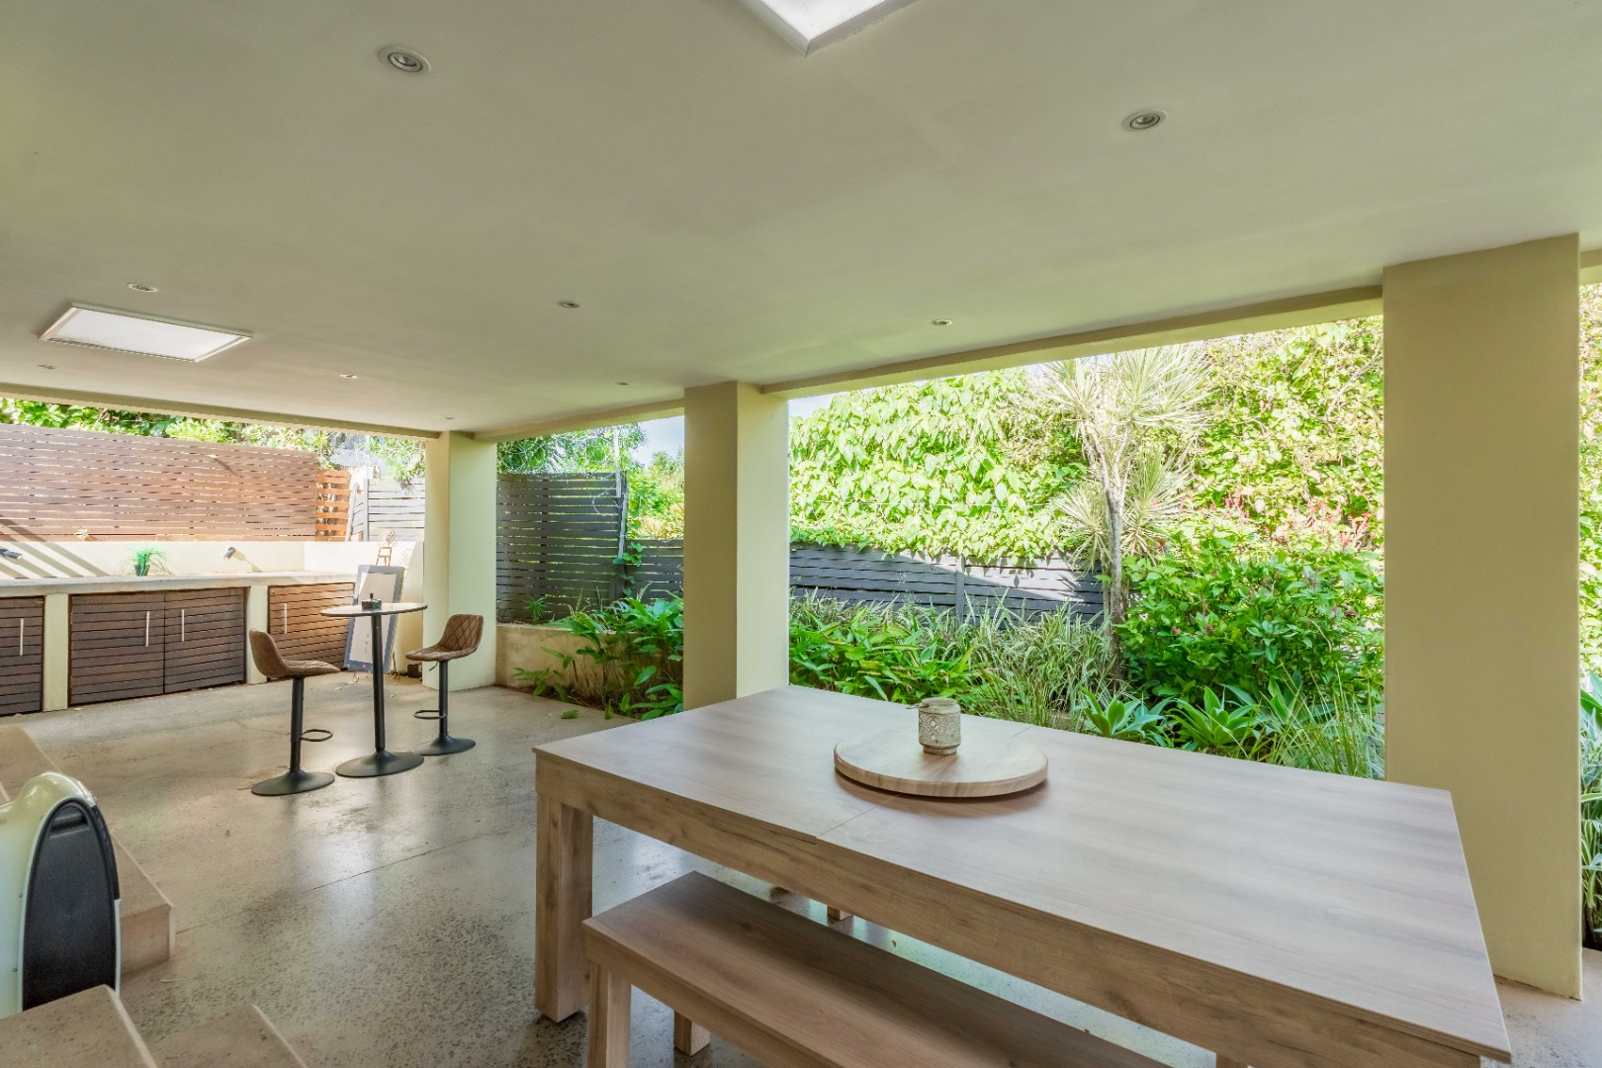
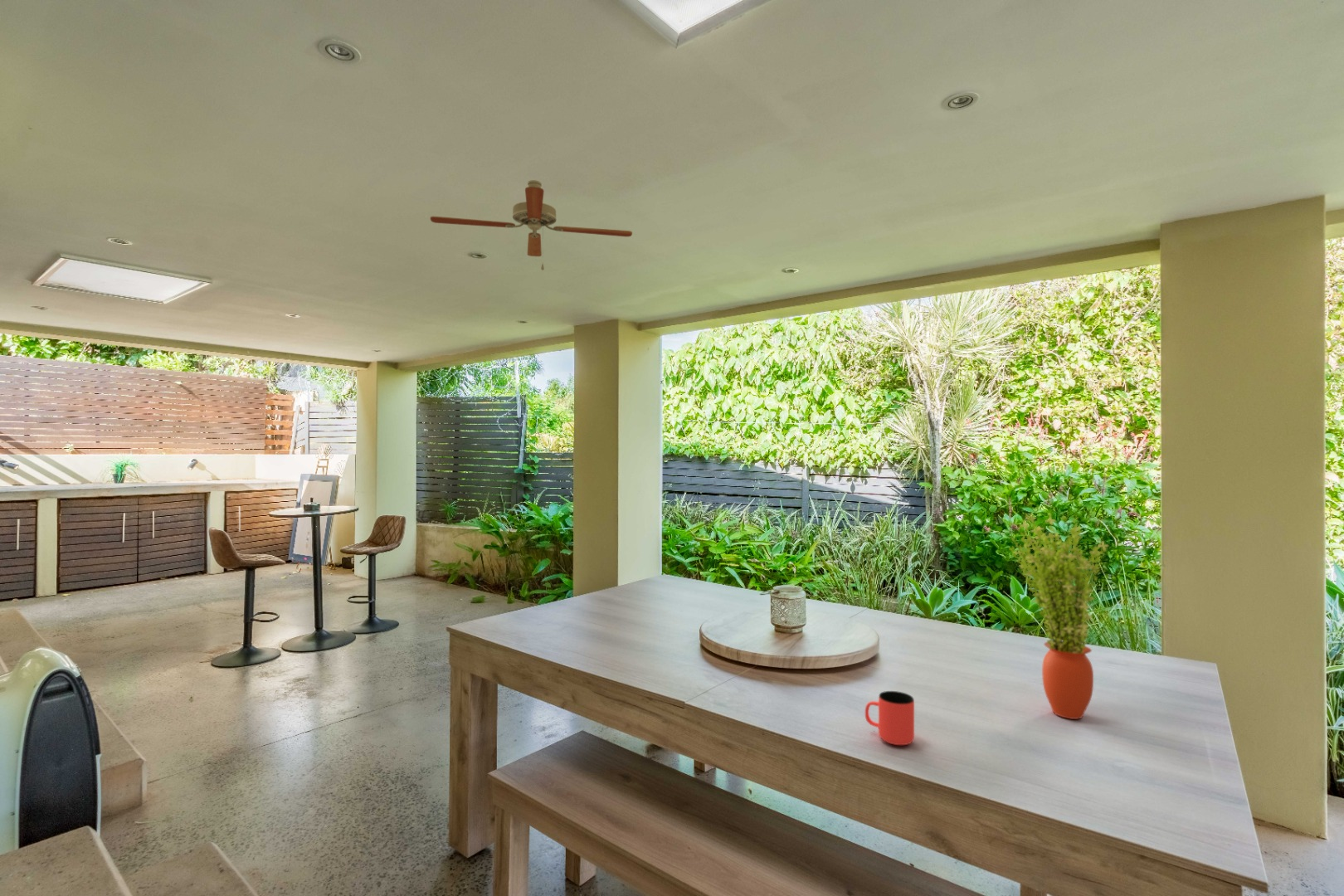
+ potted plant (1056, 615)
+ cup (889, 716)
+ ceiling fan (534, 226)
